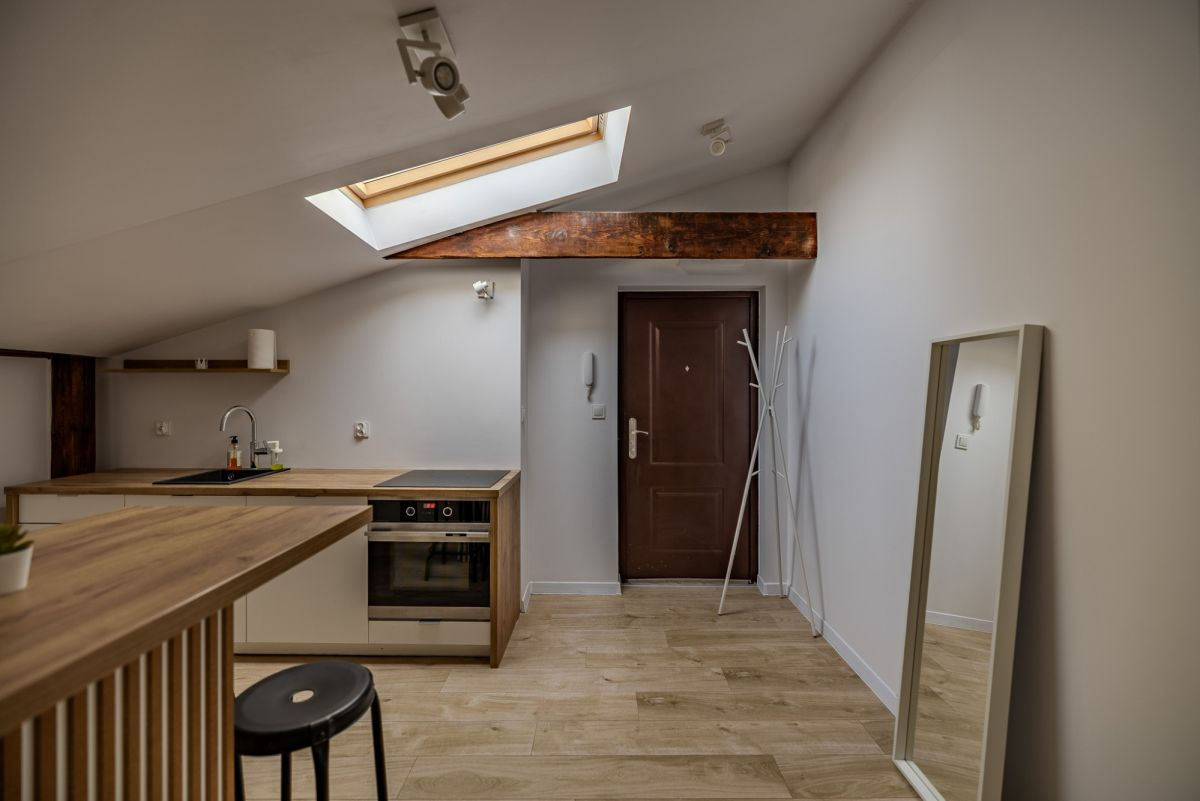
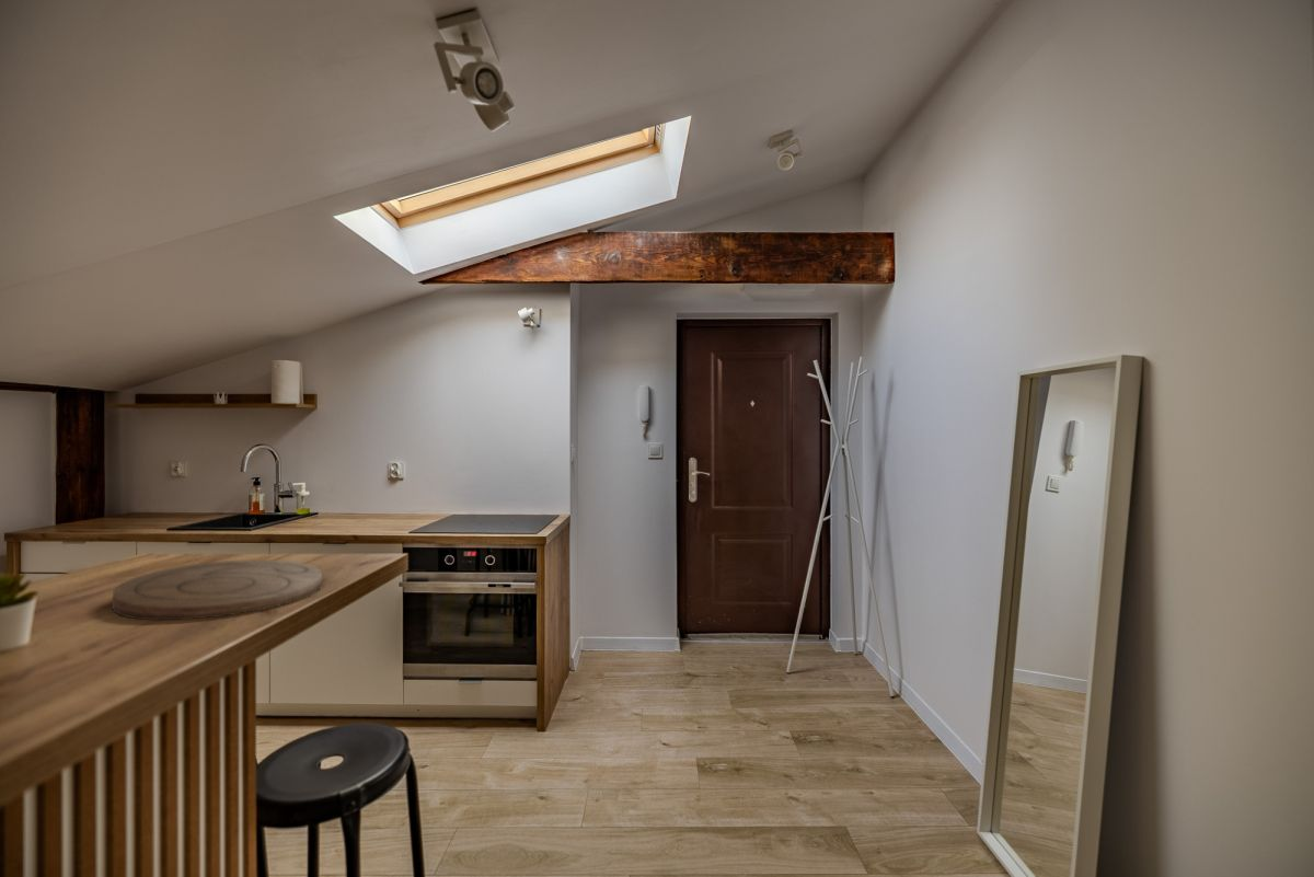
+ cutting board (224, 587)
